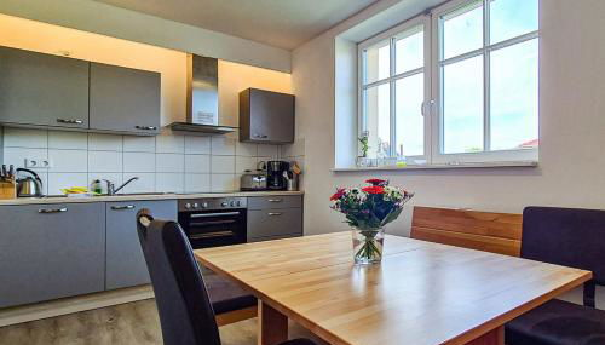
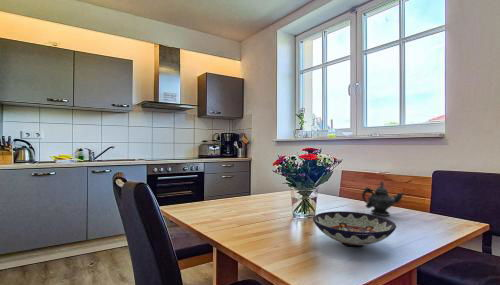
+ bowl (352, 232)
+ teapot (382, 197)
